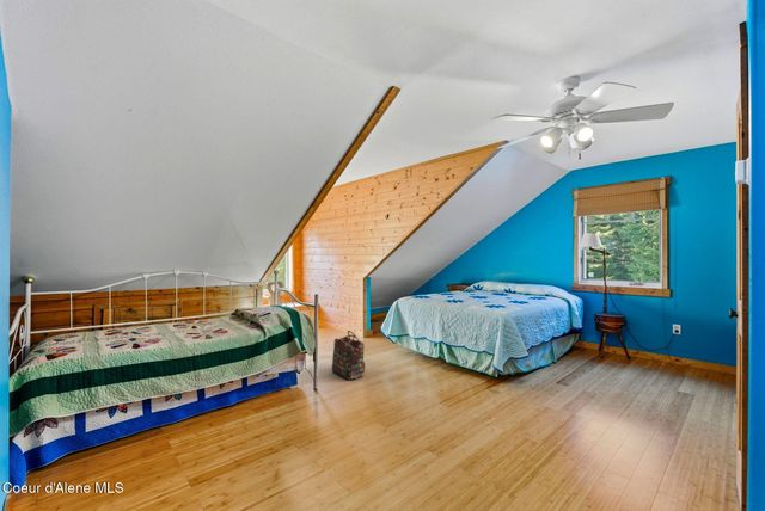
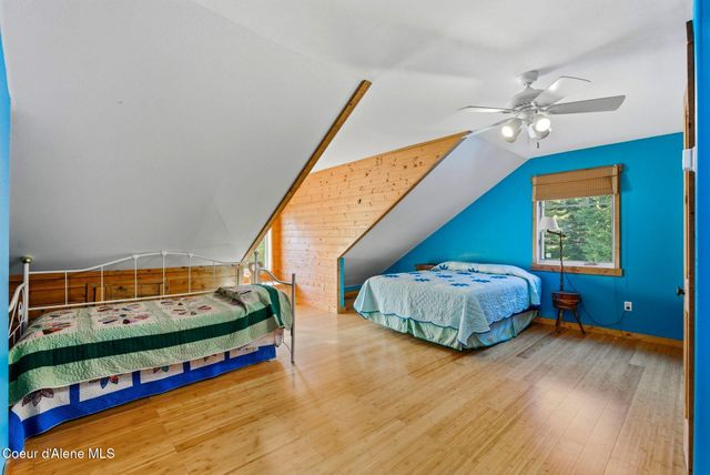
- backpack (348, 352)
